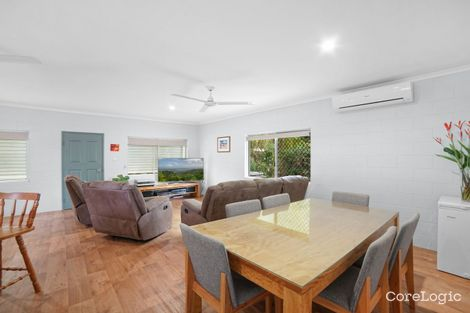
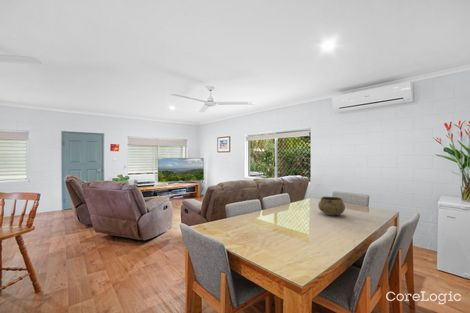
+ decorative bowl (331, 206)
